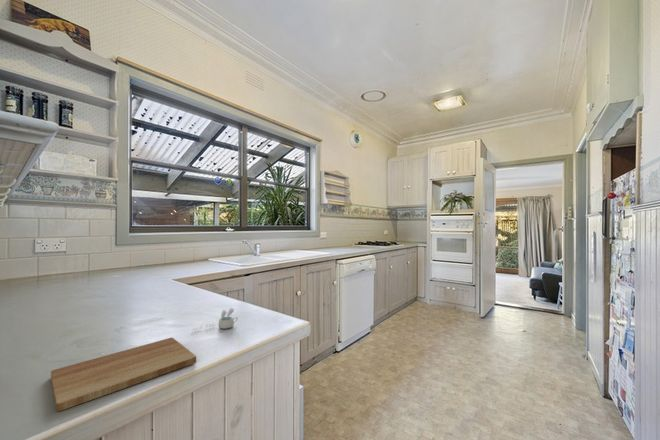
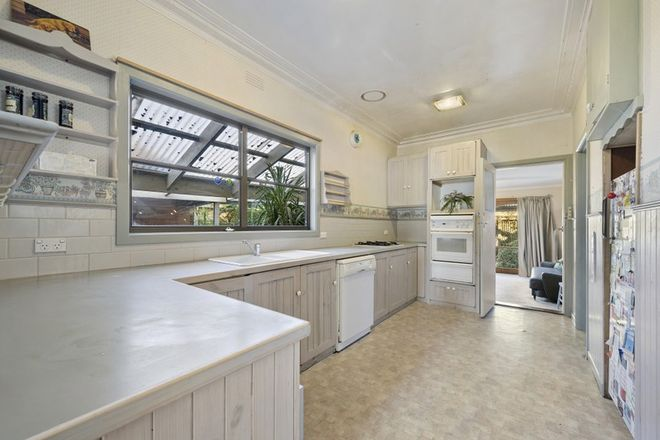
- cutting board (127, 366)
- cup (219, 319)
